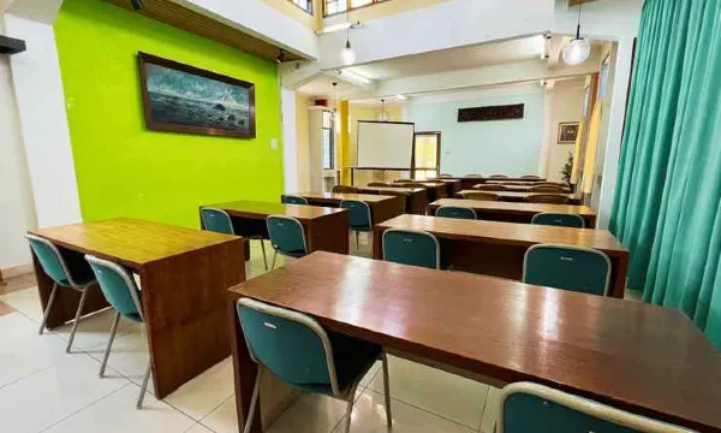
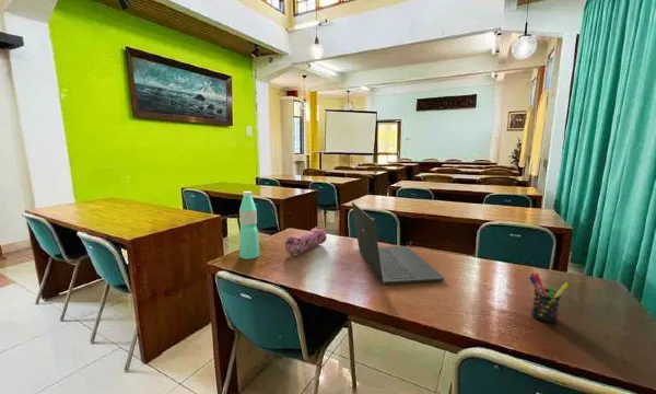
+ water bottle (248, 223)
+ pencil case (306, 240)
+ laptop (393, 246)
+ pen holder (546, 297)
